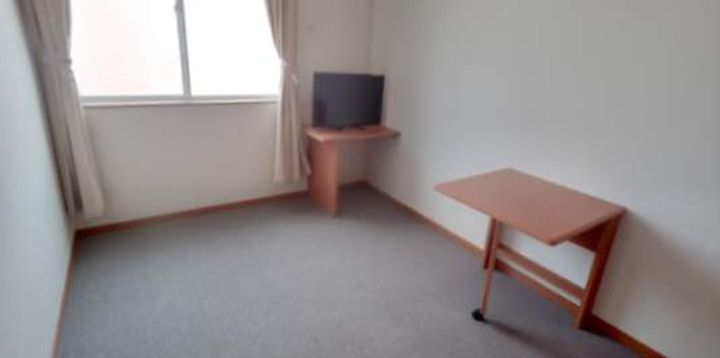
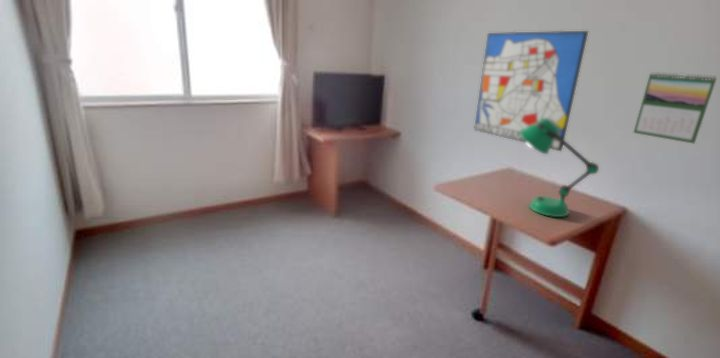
+ wall art (522, 88)
+ calendar (672, 106)
+ desk lamp (547, 153)
